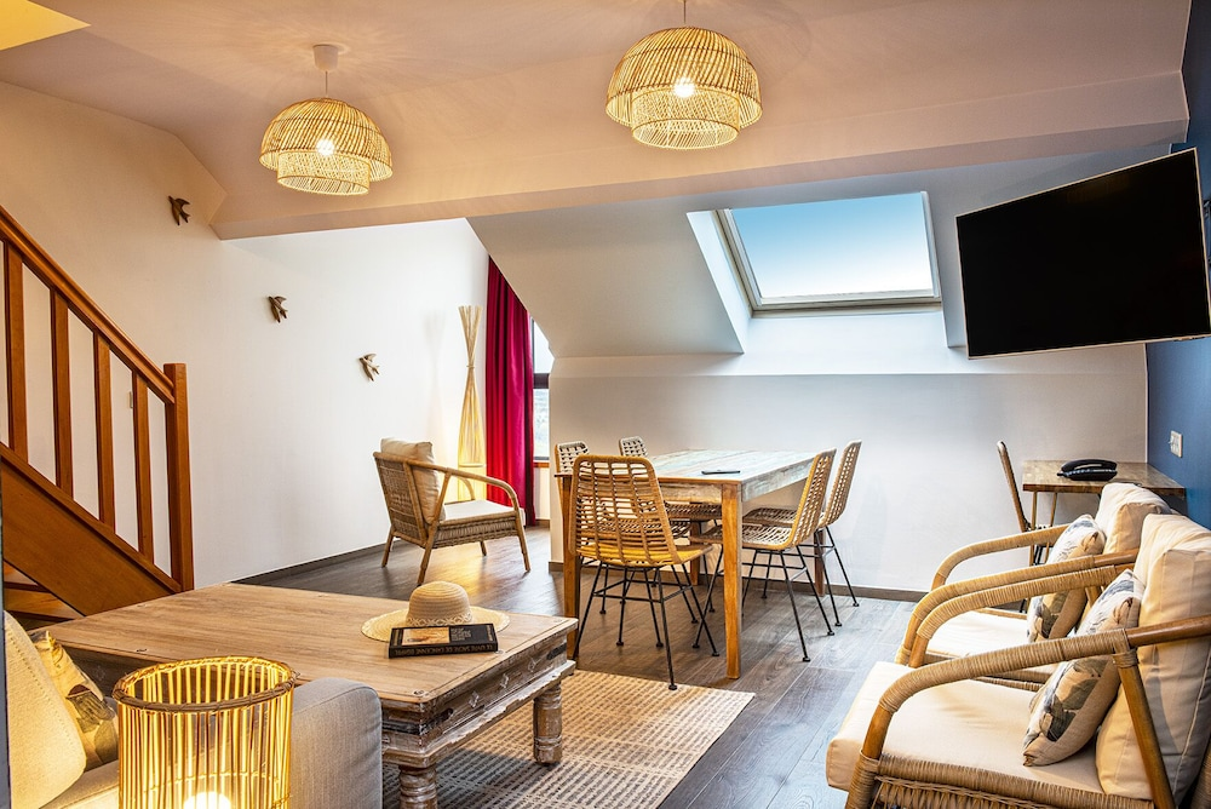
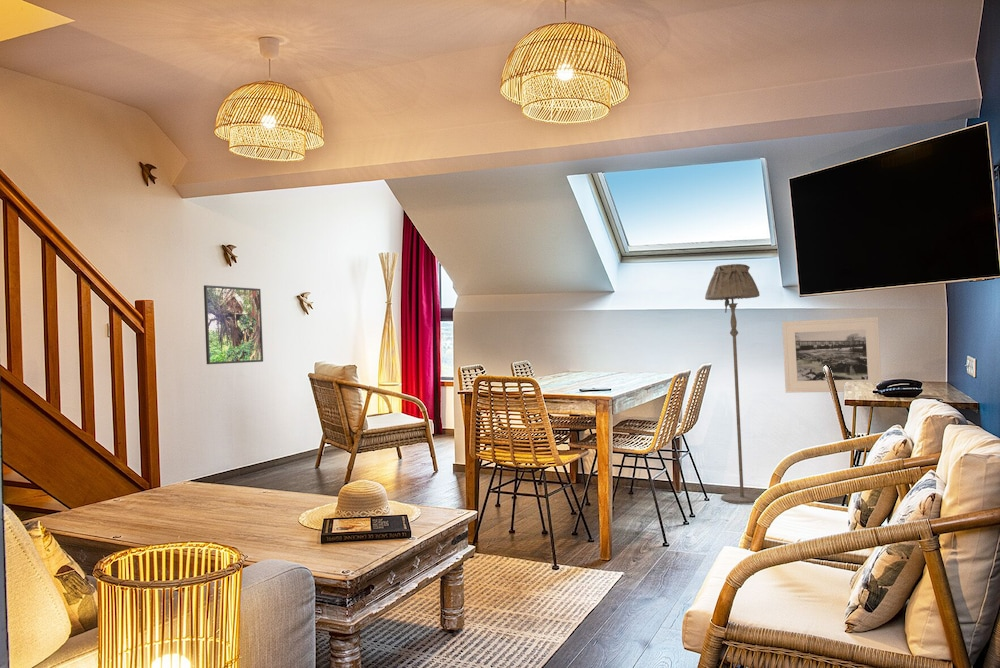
+ floor lamp (736, 382)
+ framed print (234, 325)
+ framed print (830, 355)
